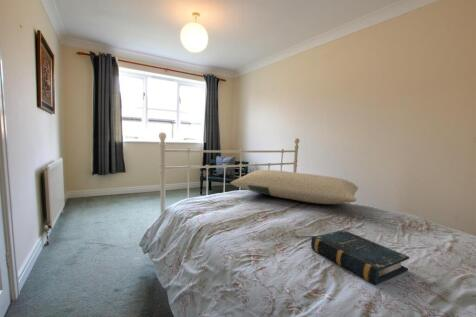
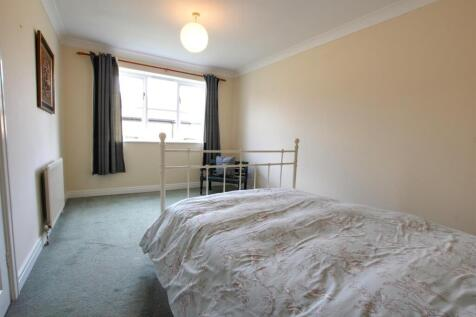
- book (355, 252)
- pillow (293, 186)
